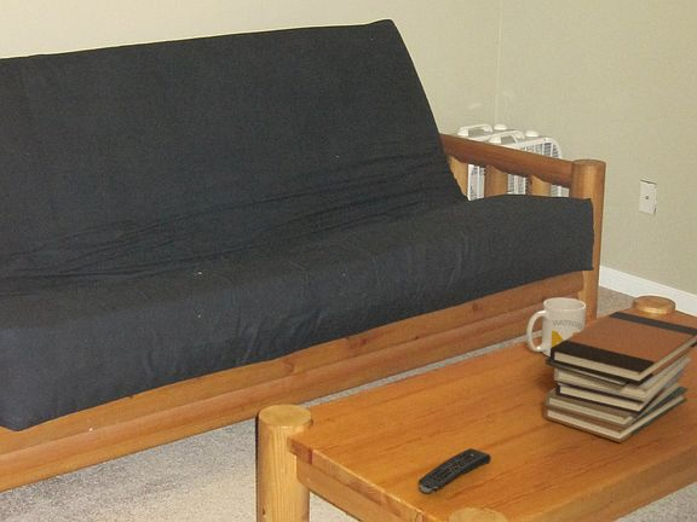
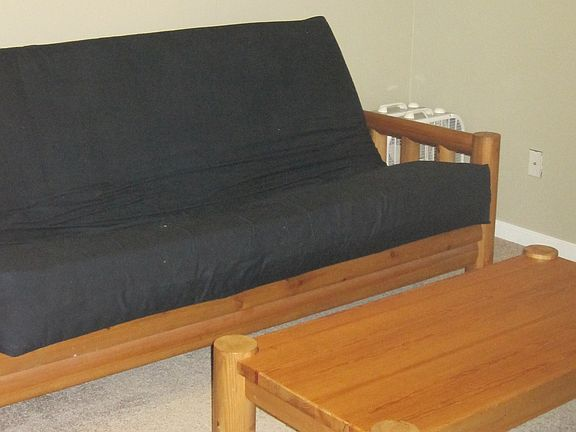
- mug (558, 329)
- remote control (453, 470)
- book stack (622, 373)
